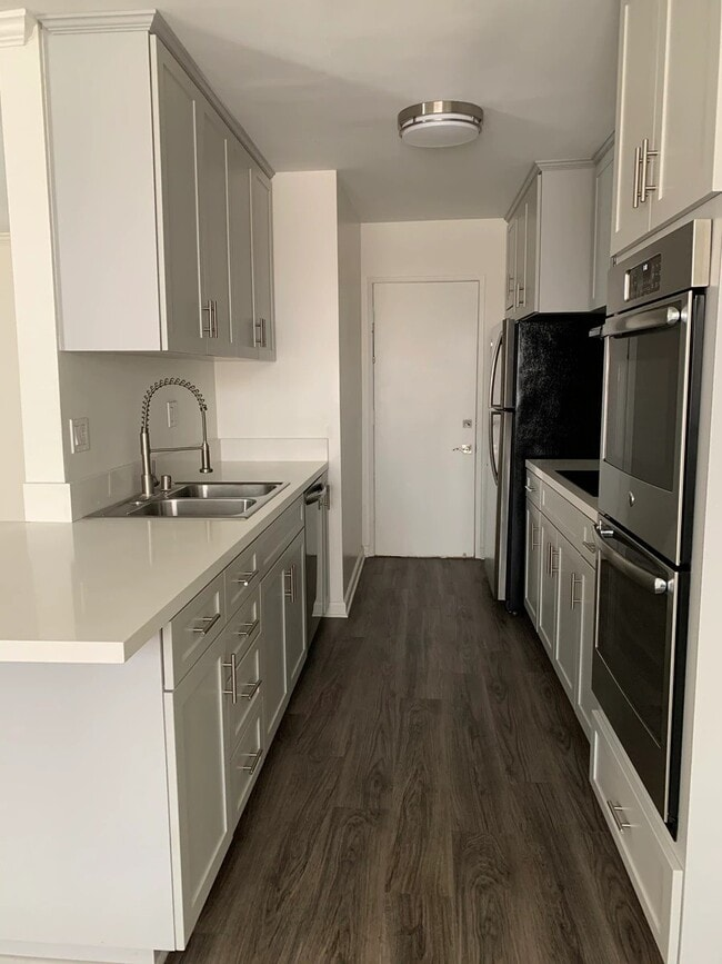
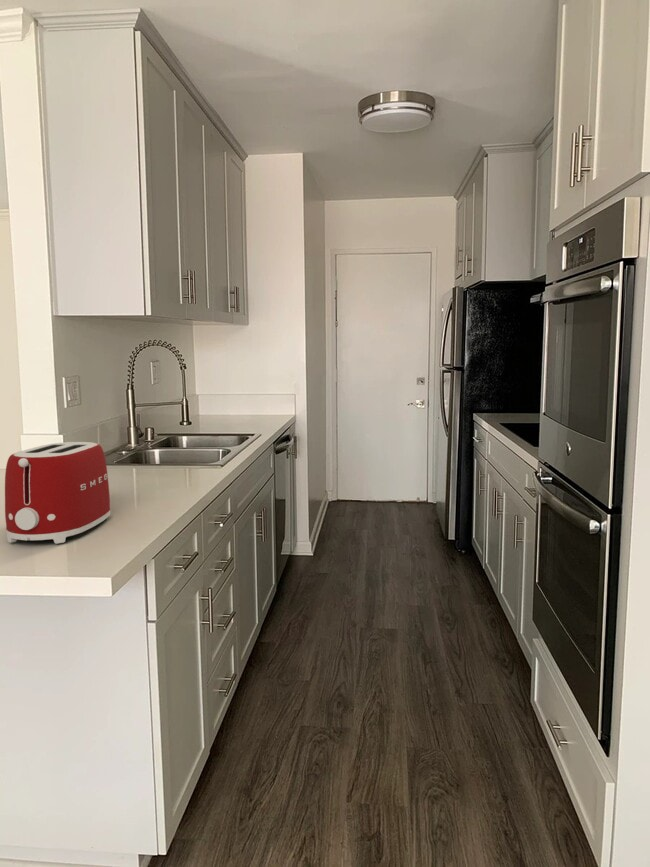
+ toaster (58, 488)
